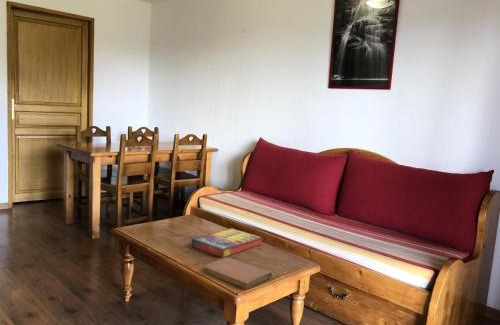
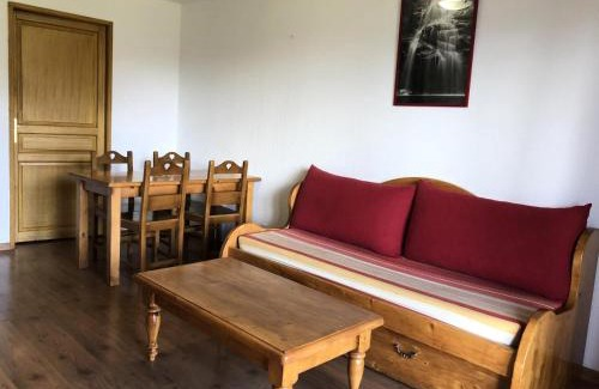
- notebook (236, 271)
- game compilation box (227, 241)
